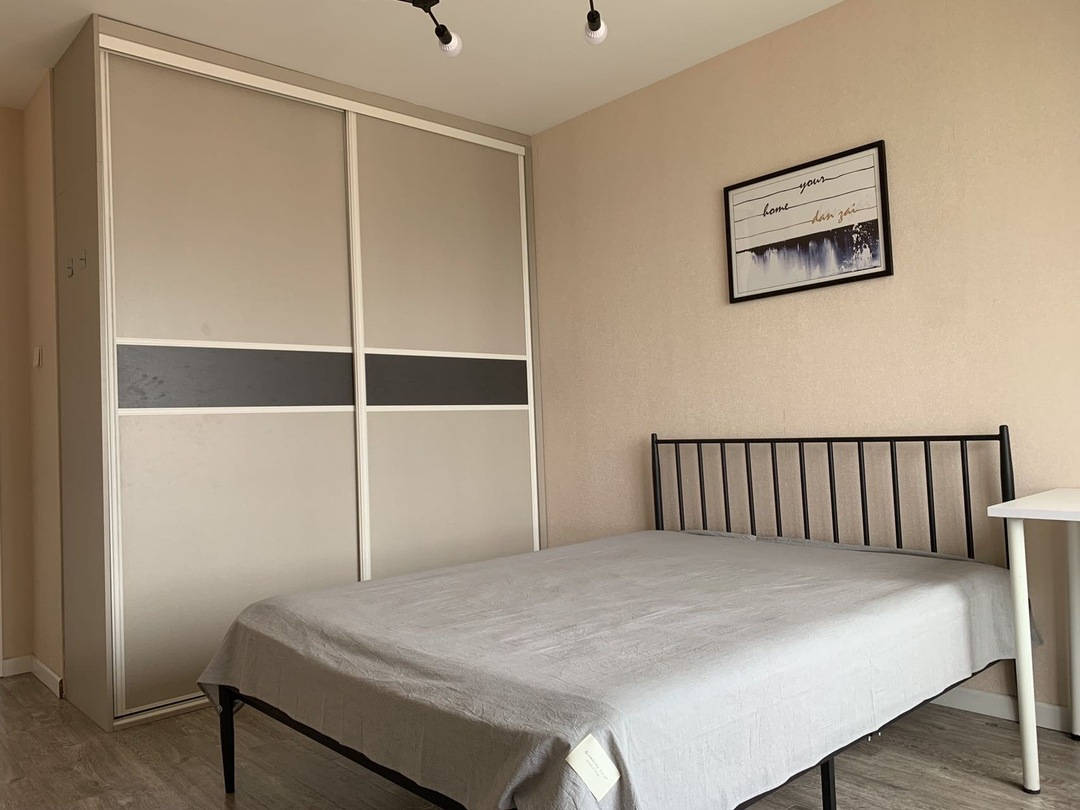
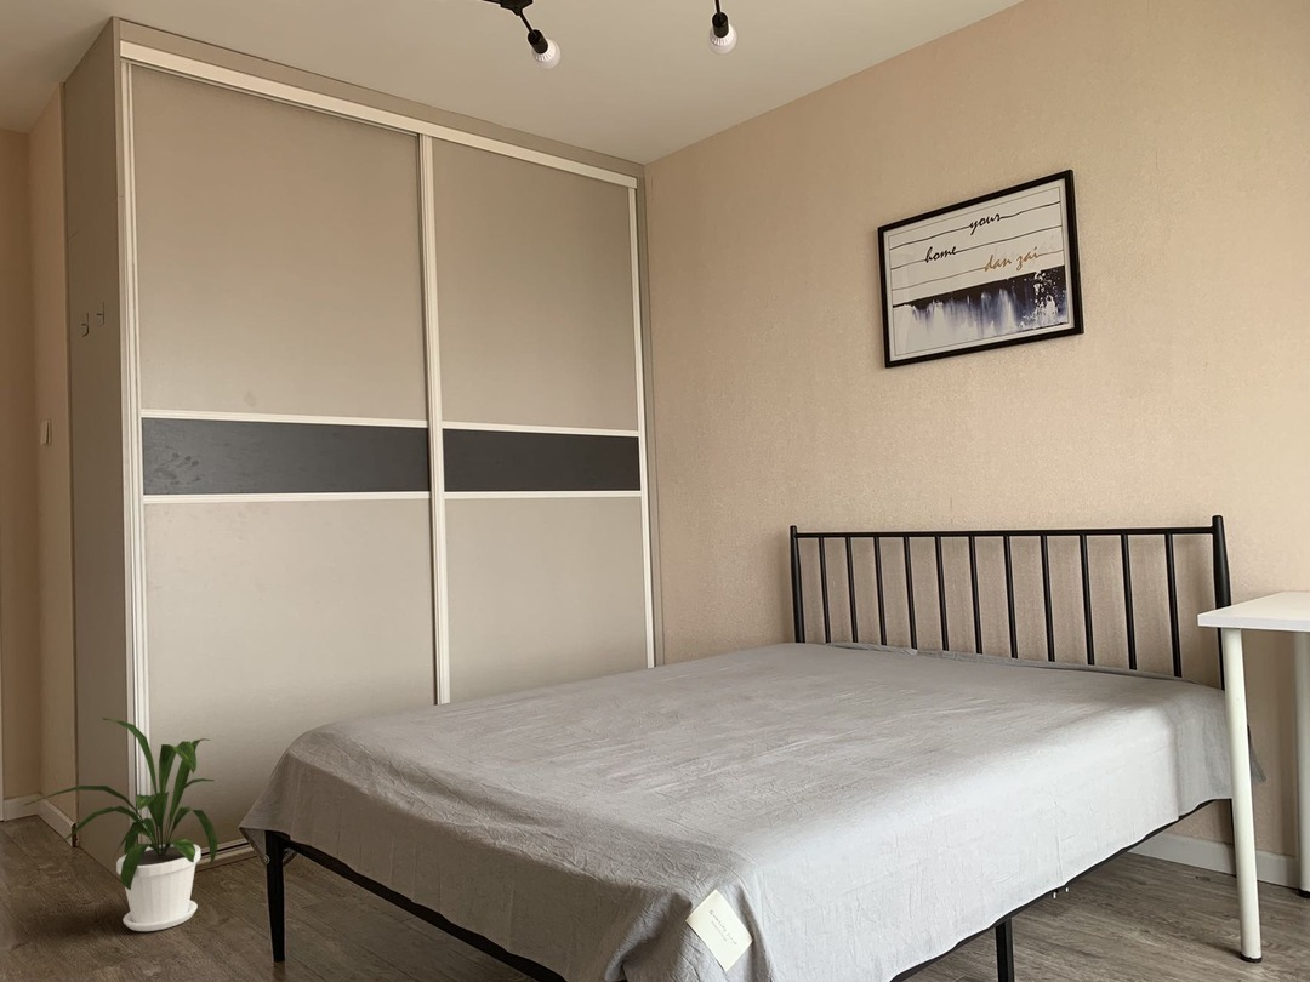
+ house plant (150, 820)
